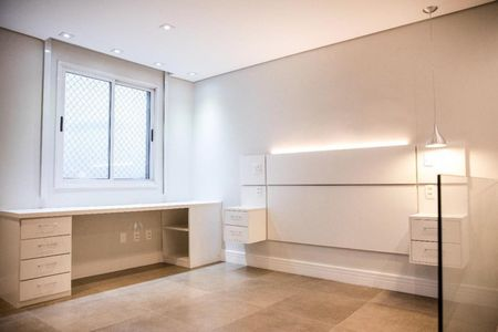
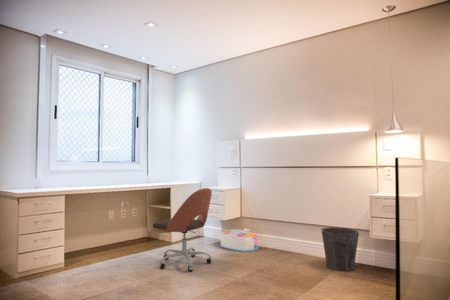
+ waste bin (339, 248)
+ storage bin (239, 238)
+ office chair (184, 225)
